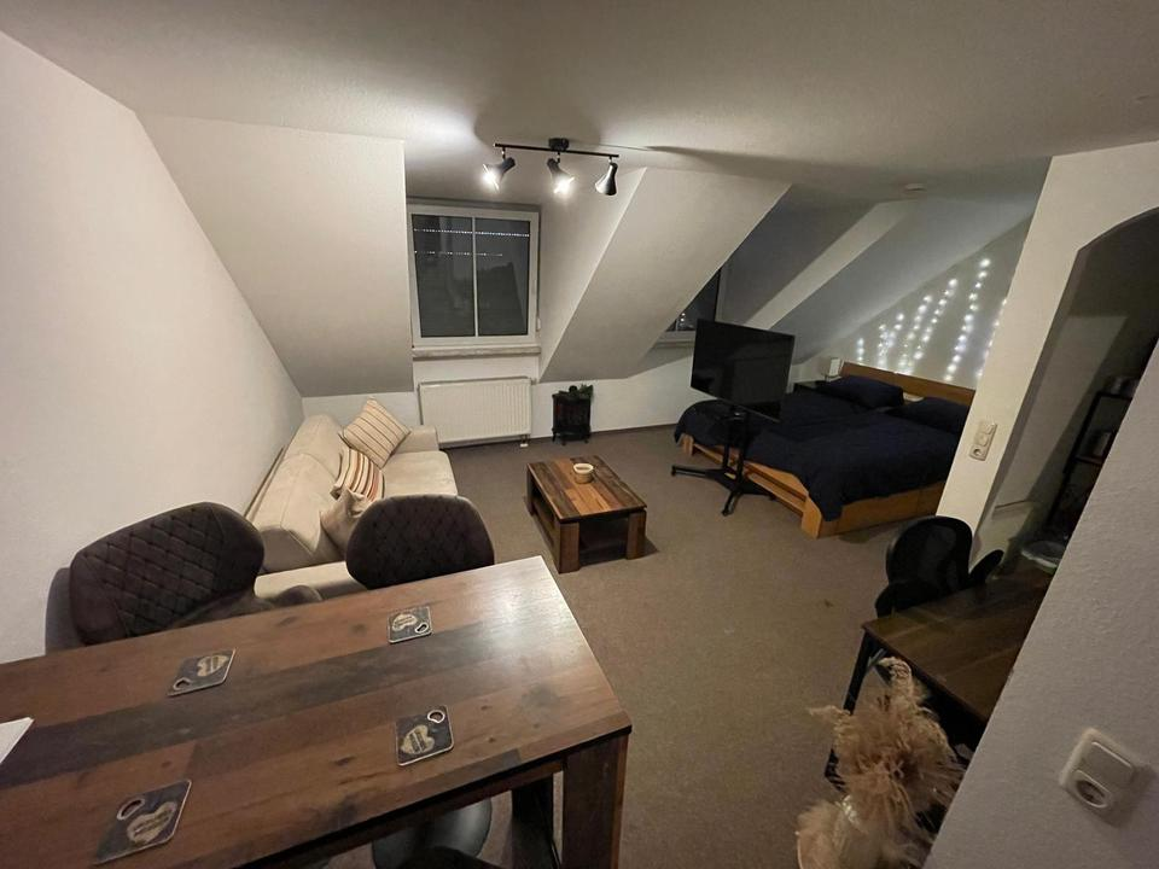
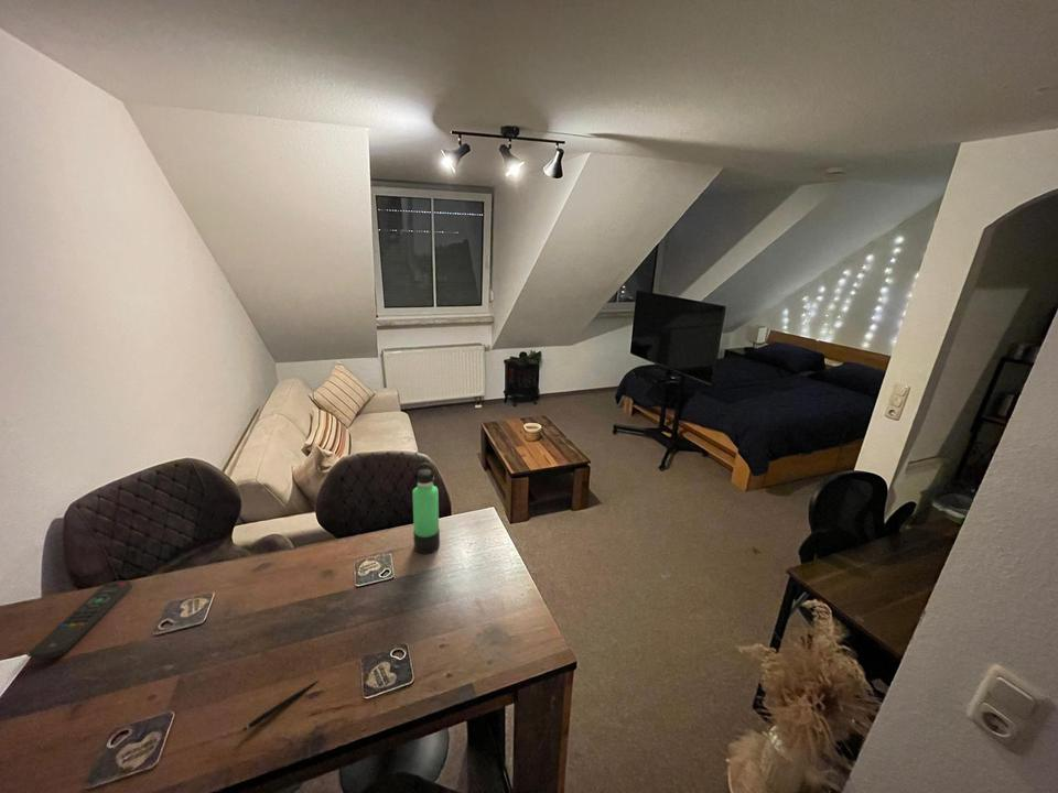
+ pen (282, 703)
+ remote control (86, 616)
+ thermos bottle (425, 506)
